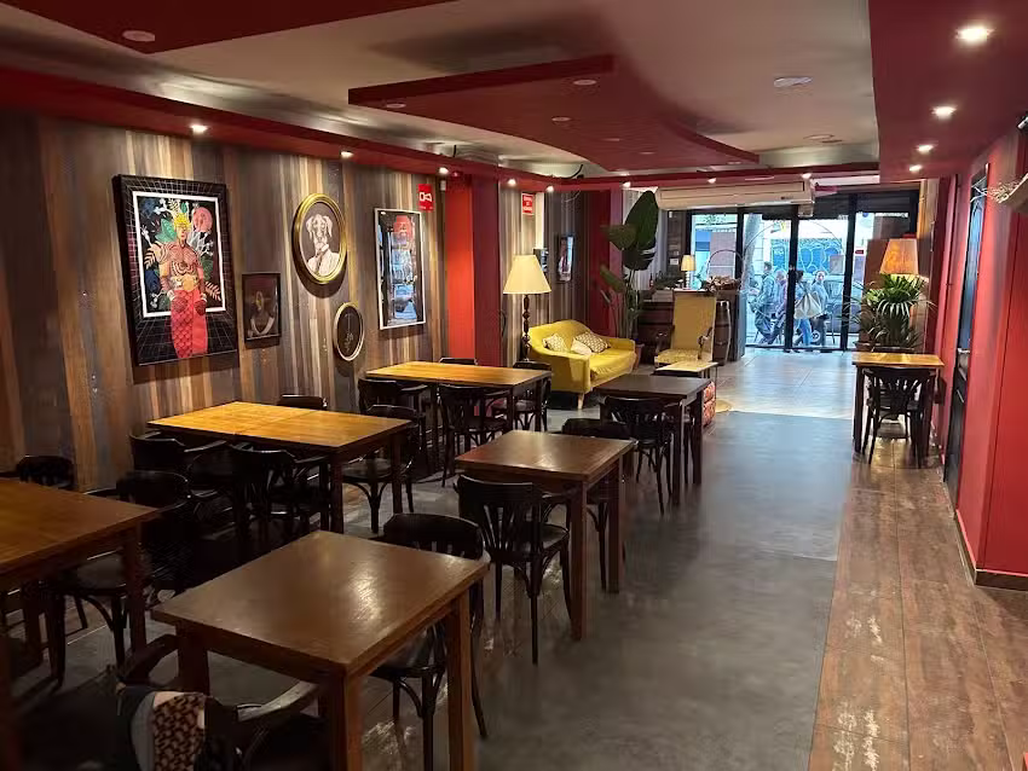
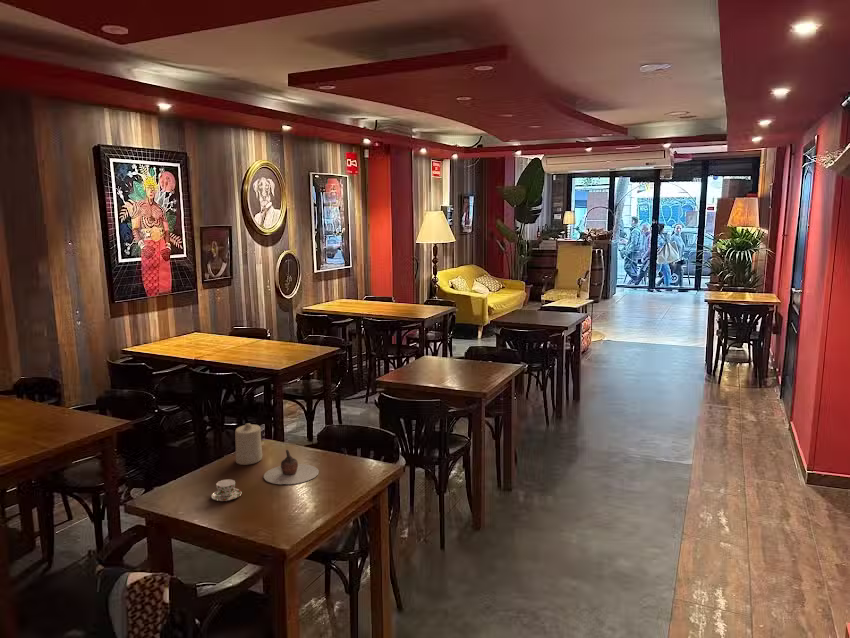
+ teapot (290, 462)
+ teacup (226, 489)
+ candle (248, 441)
